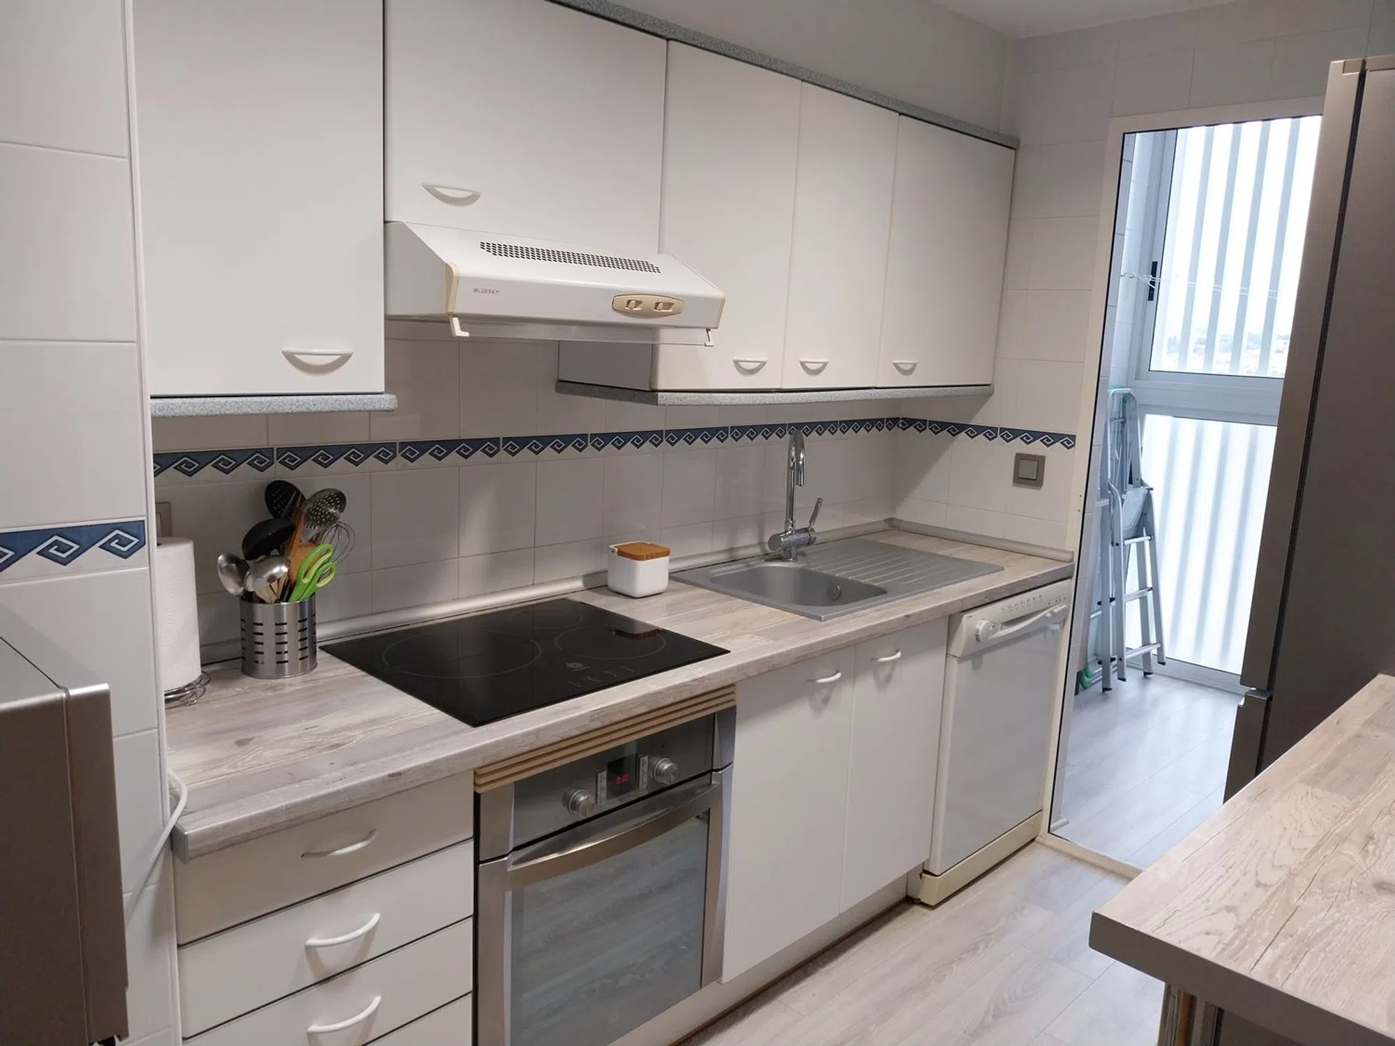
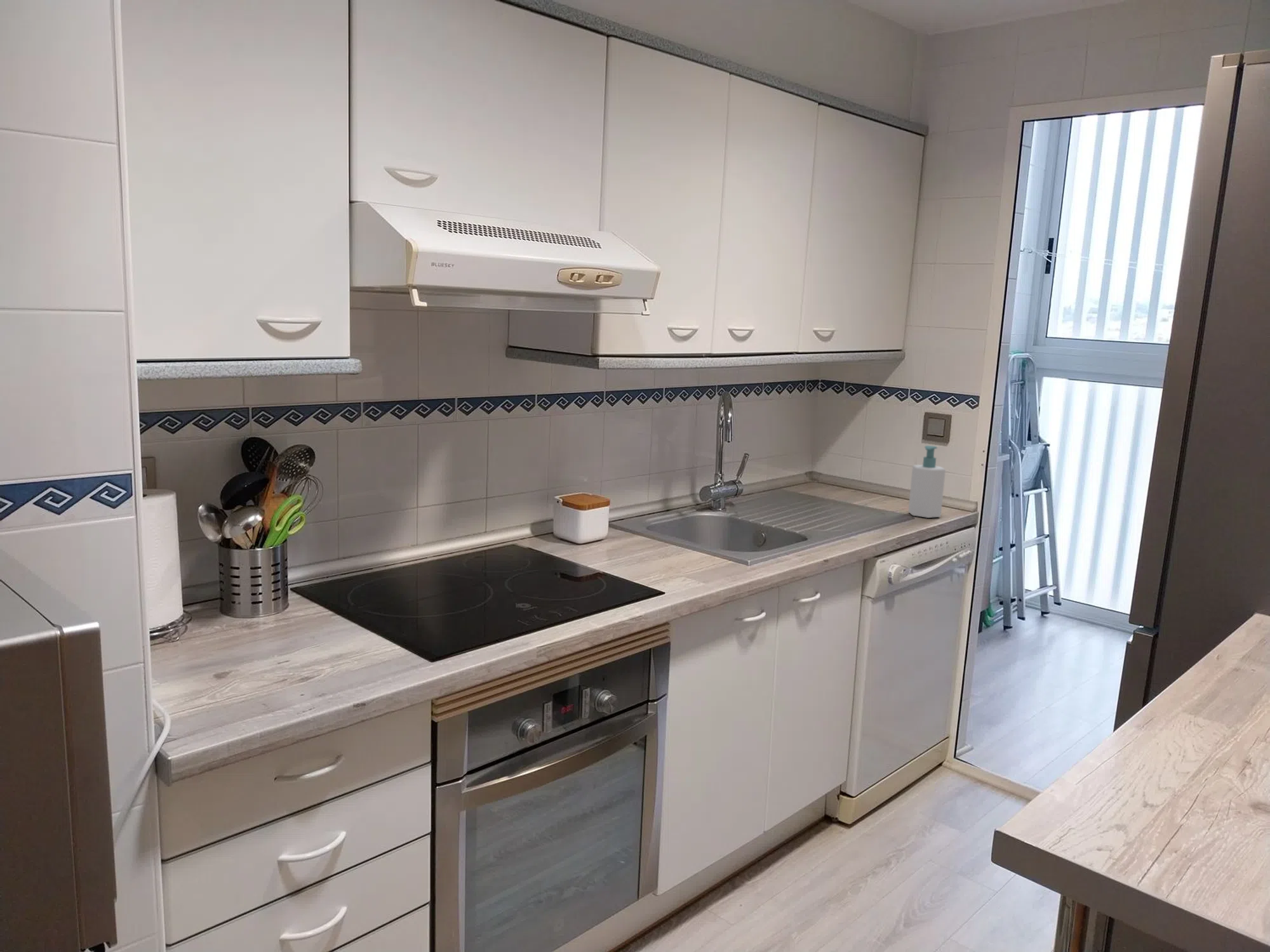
+ soap bottle (927, 480)
